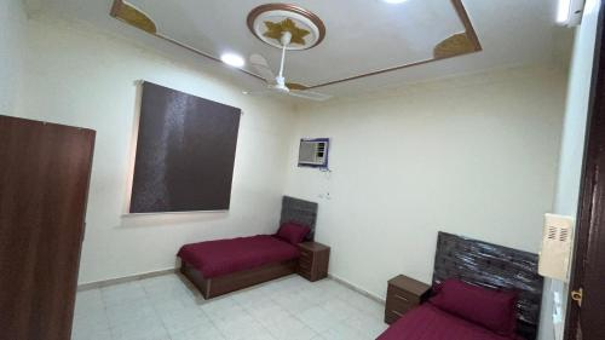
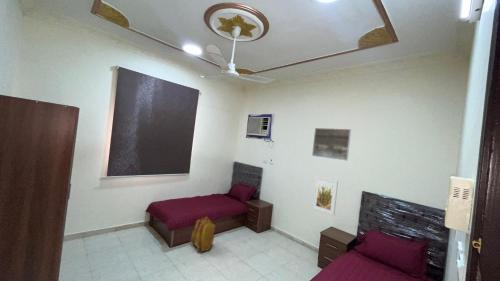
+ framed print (324, 195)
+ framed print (330, 143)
+ backpack (203, 232)
